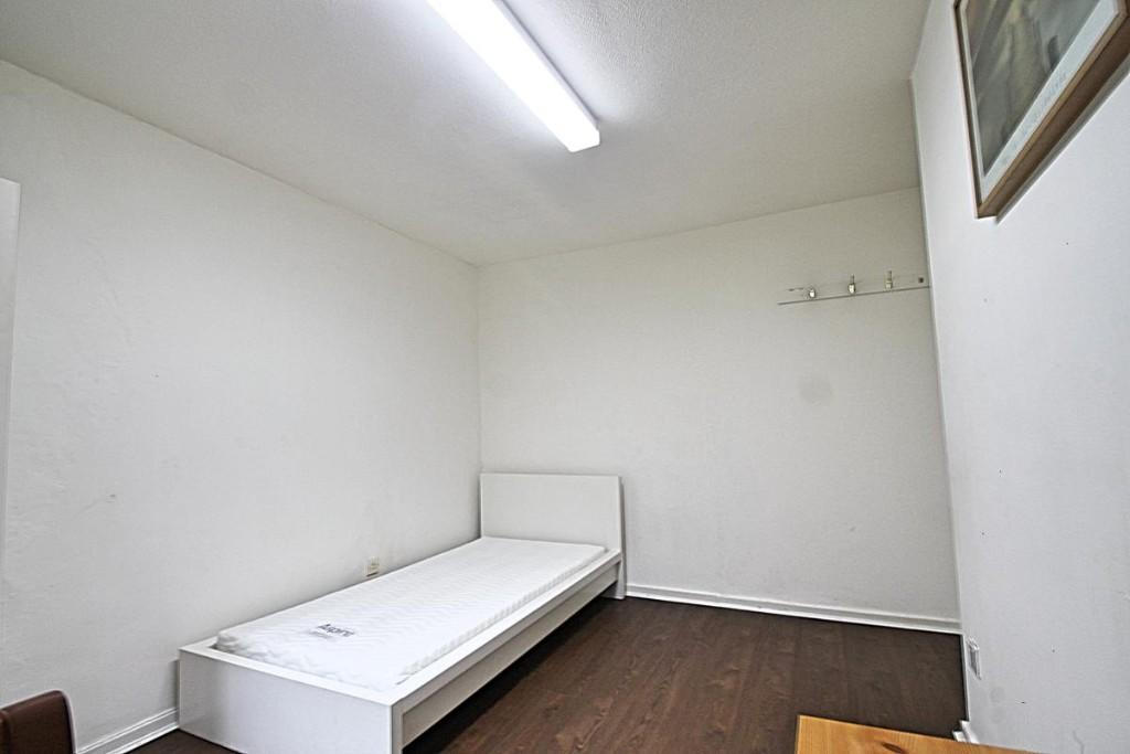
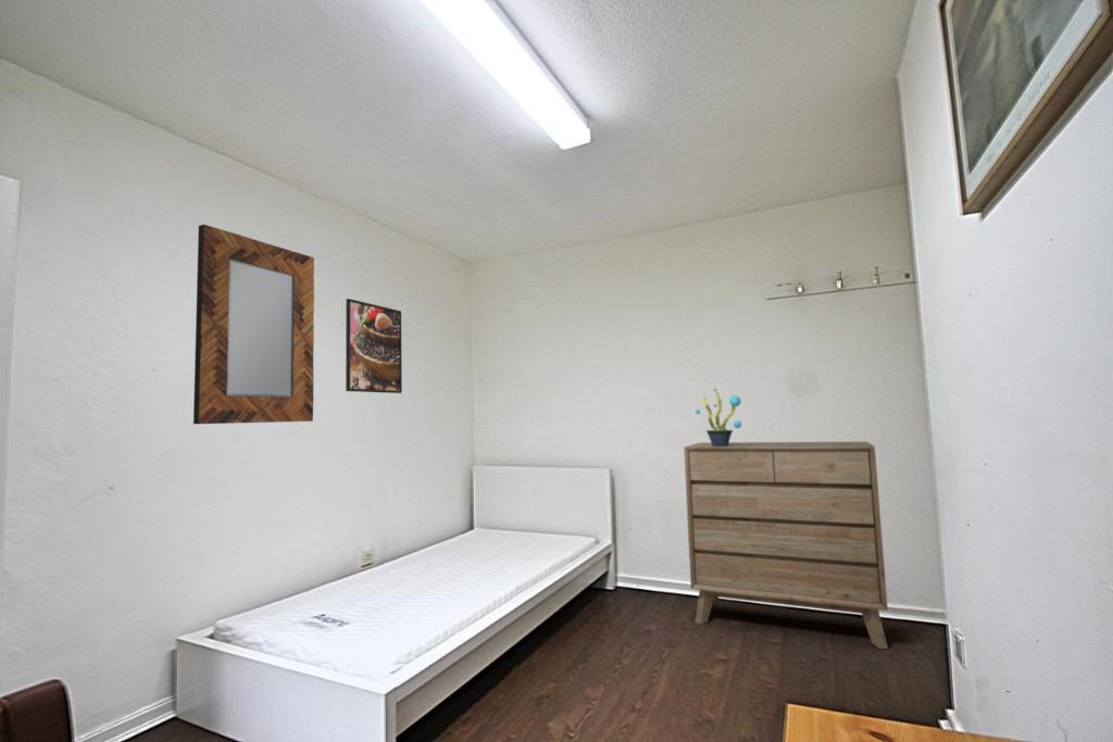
+ home mirror (260, 331)
+ dresser (780, 531)
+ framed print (375, 348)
+ potted plant (718, 415)
